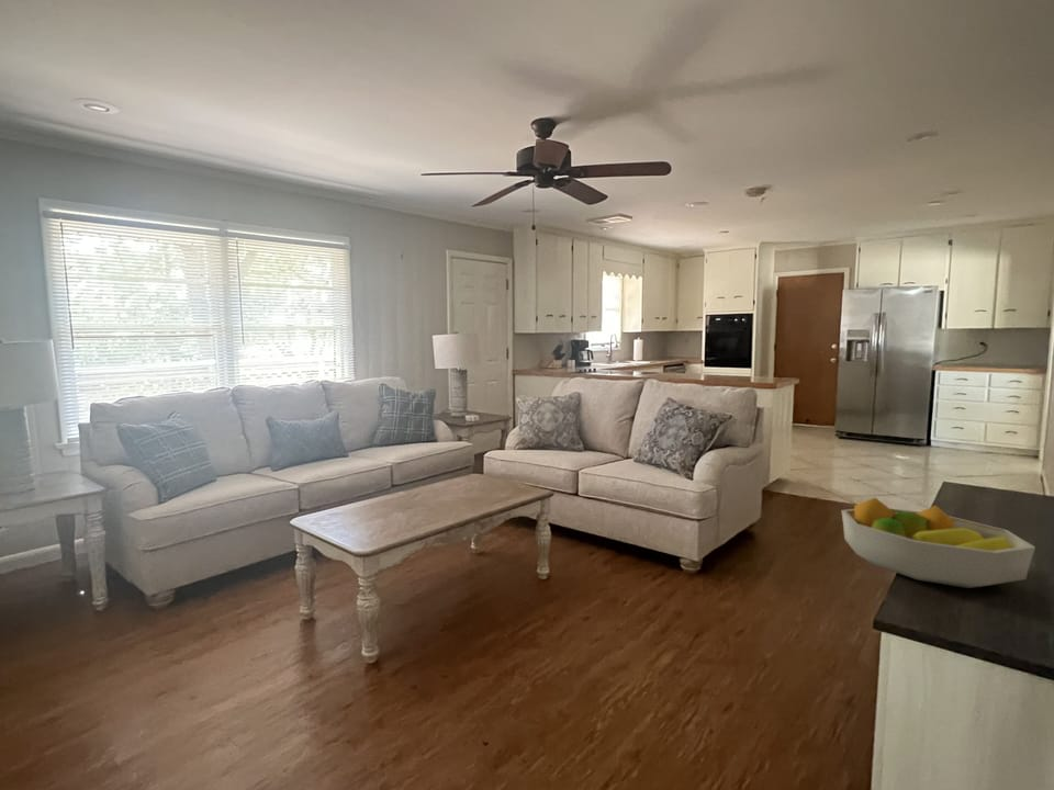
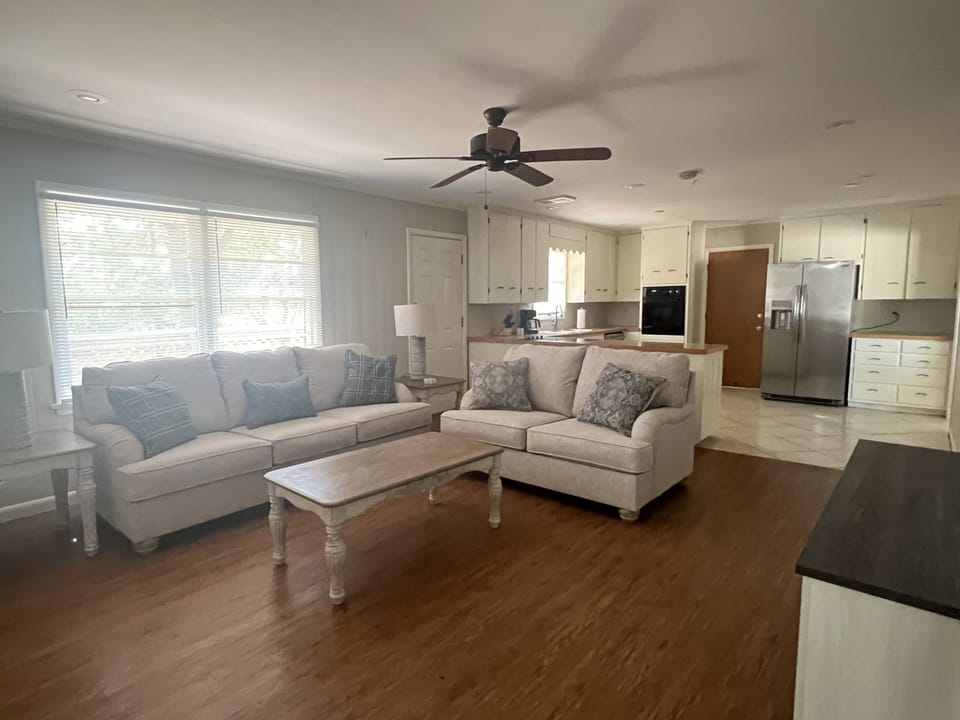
- fruit bowl (928, 538)
